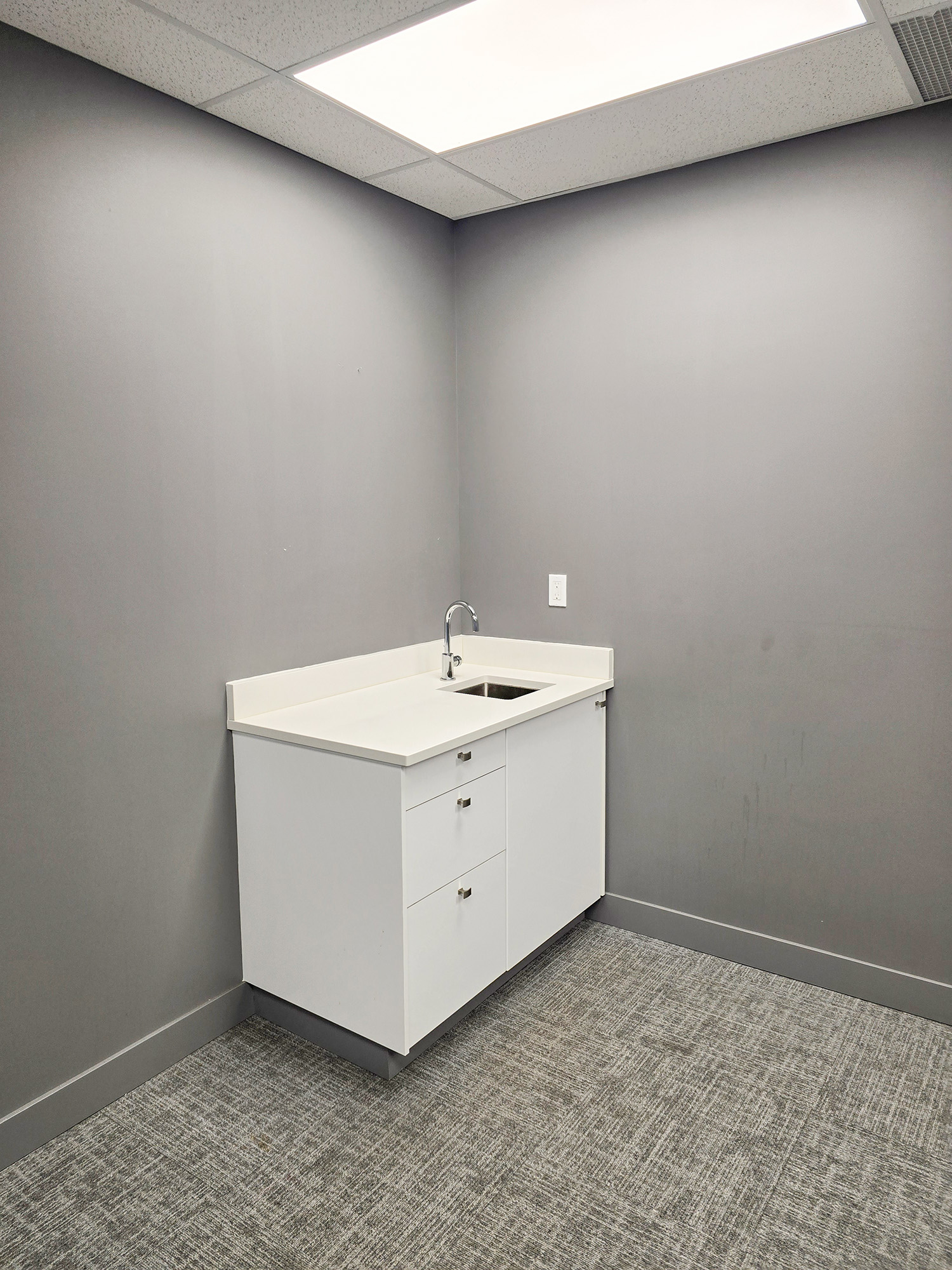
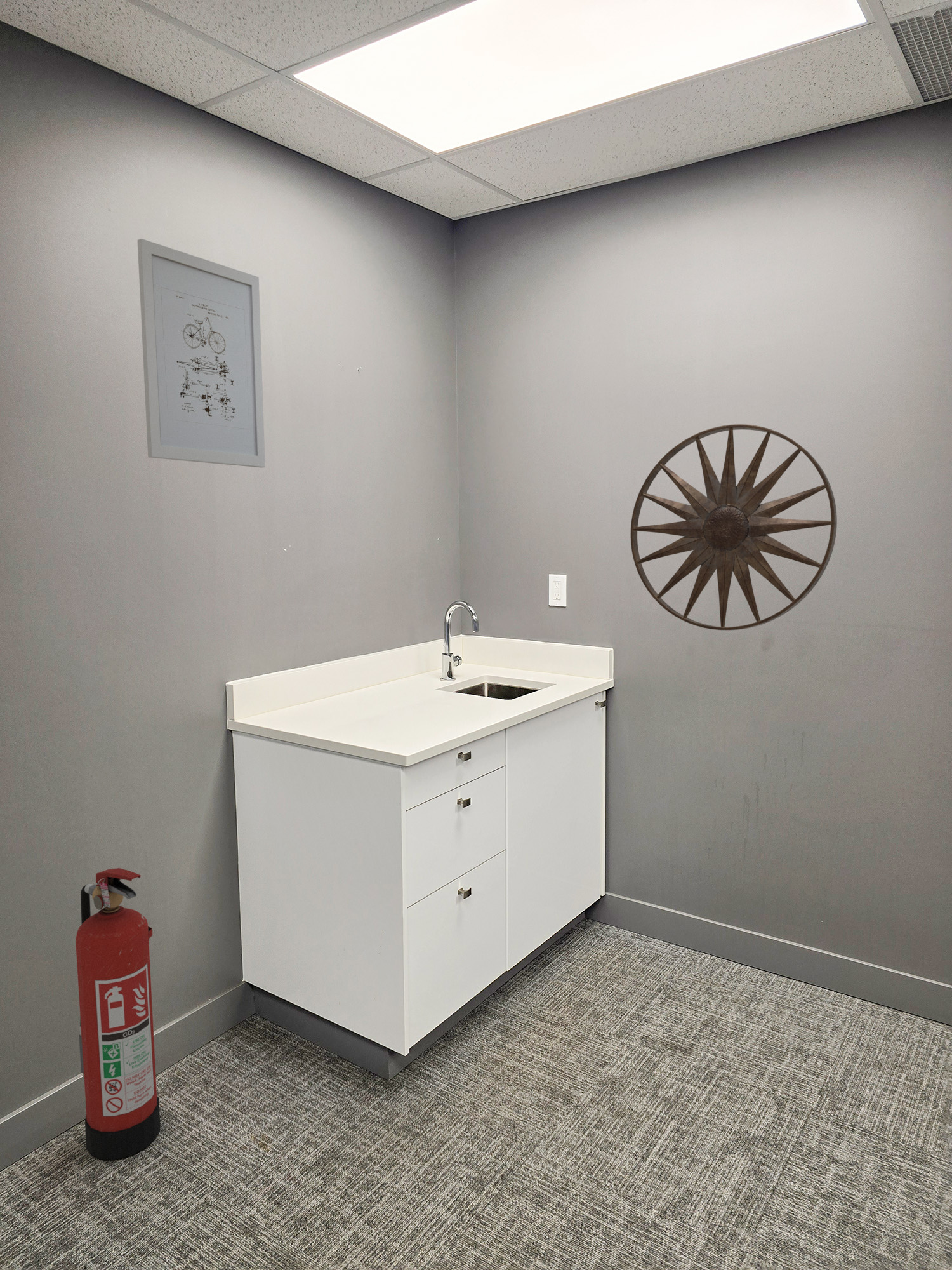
+ fire extinguisher (116, 1001)
+ wall art (727, 528)
+ wall art (206, 362)
